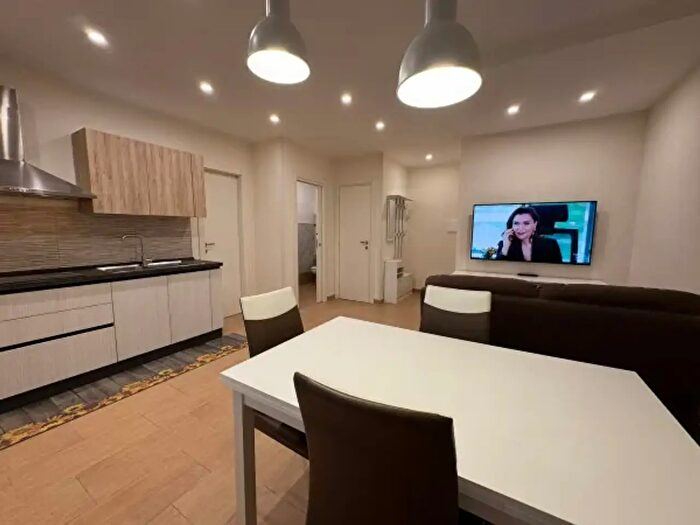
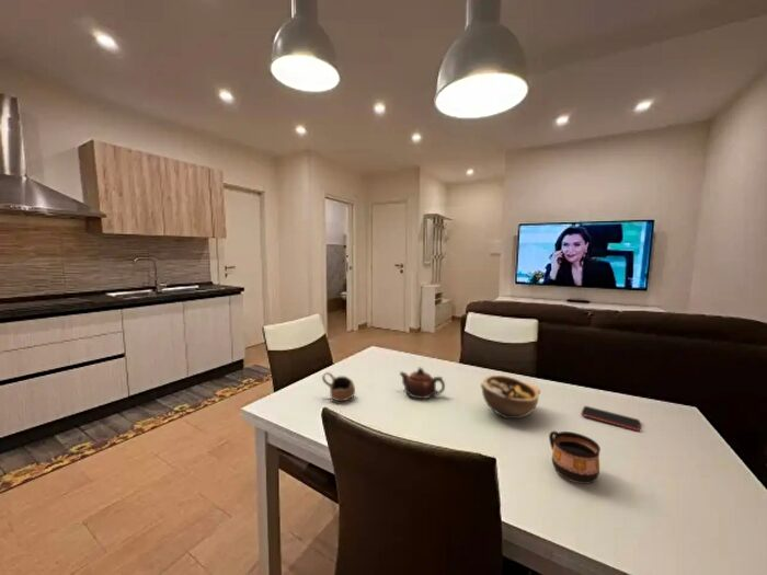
+ bowl (510, 395)
+ cup (574, 456)
+ smartphone (609, 417)
+ teapot (421, 380)
+ cup (340, 384)
